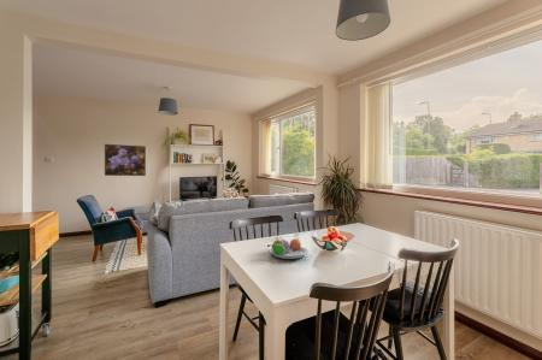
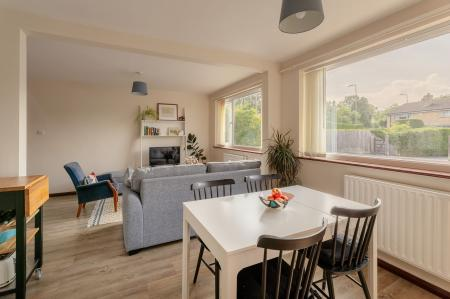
- fruit bowl (287, 246)
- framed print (125, 160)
